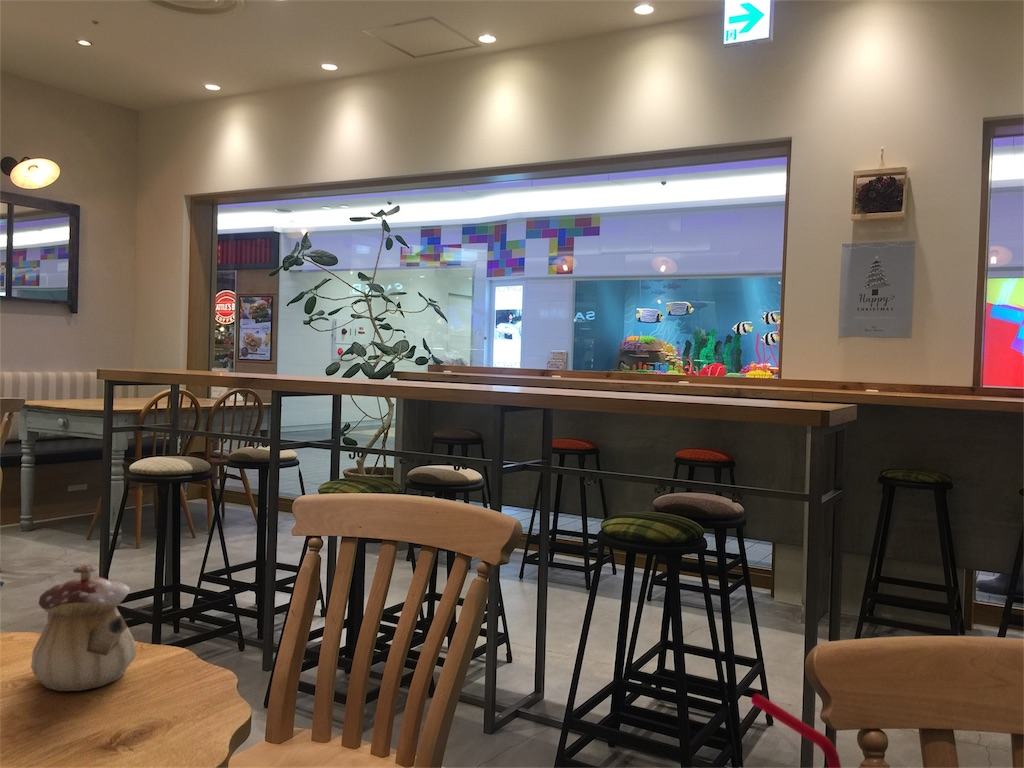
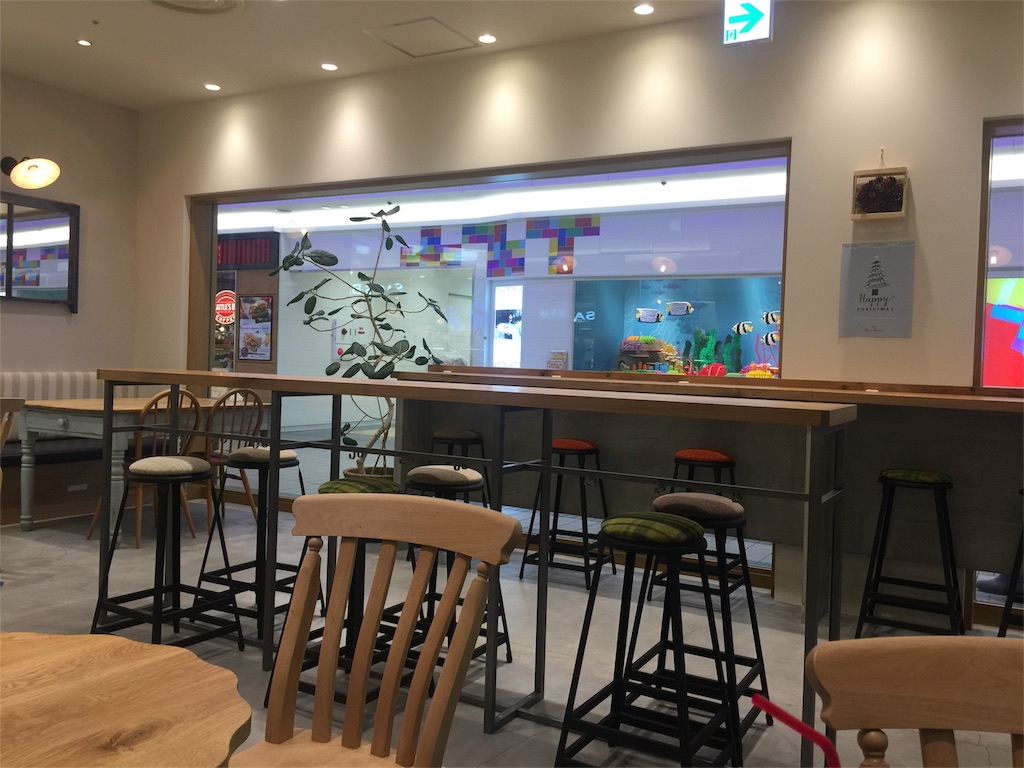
- teapot (82, 618)
